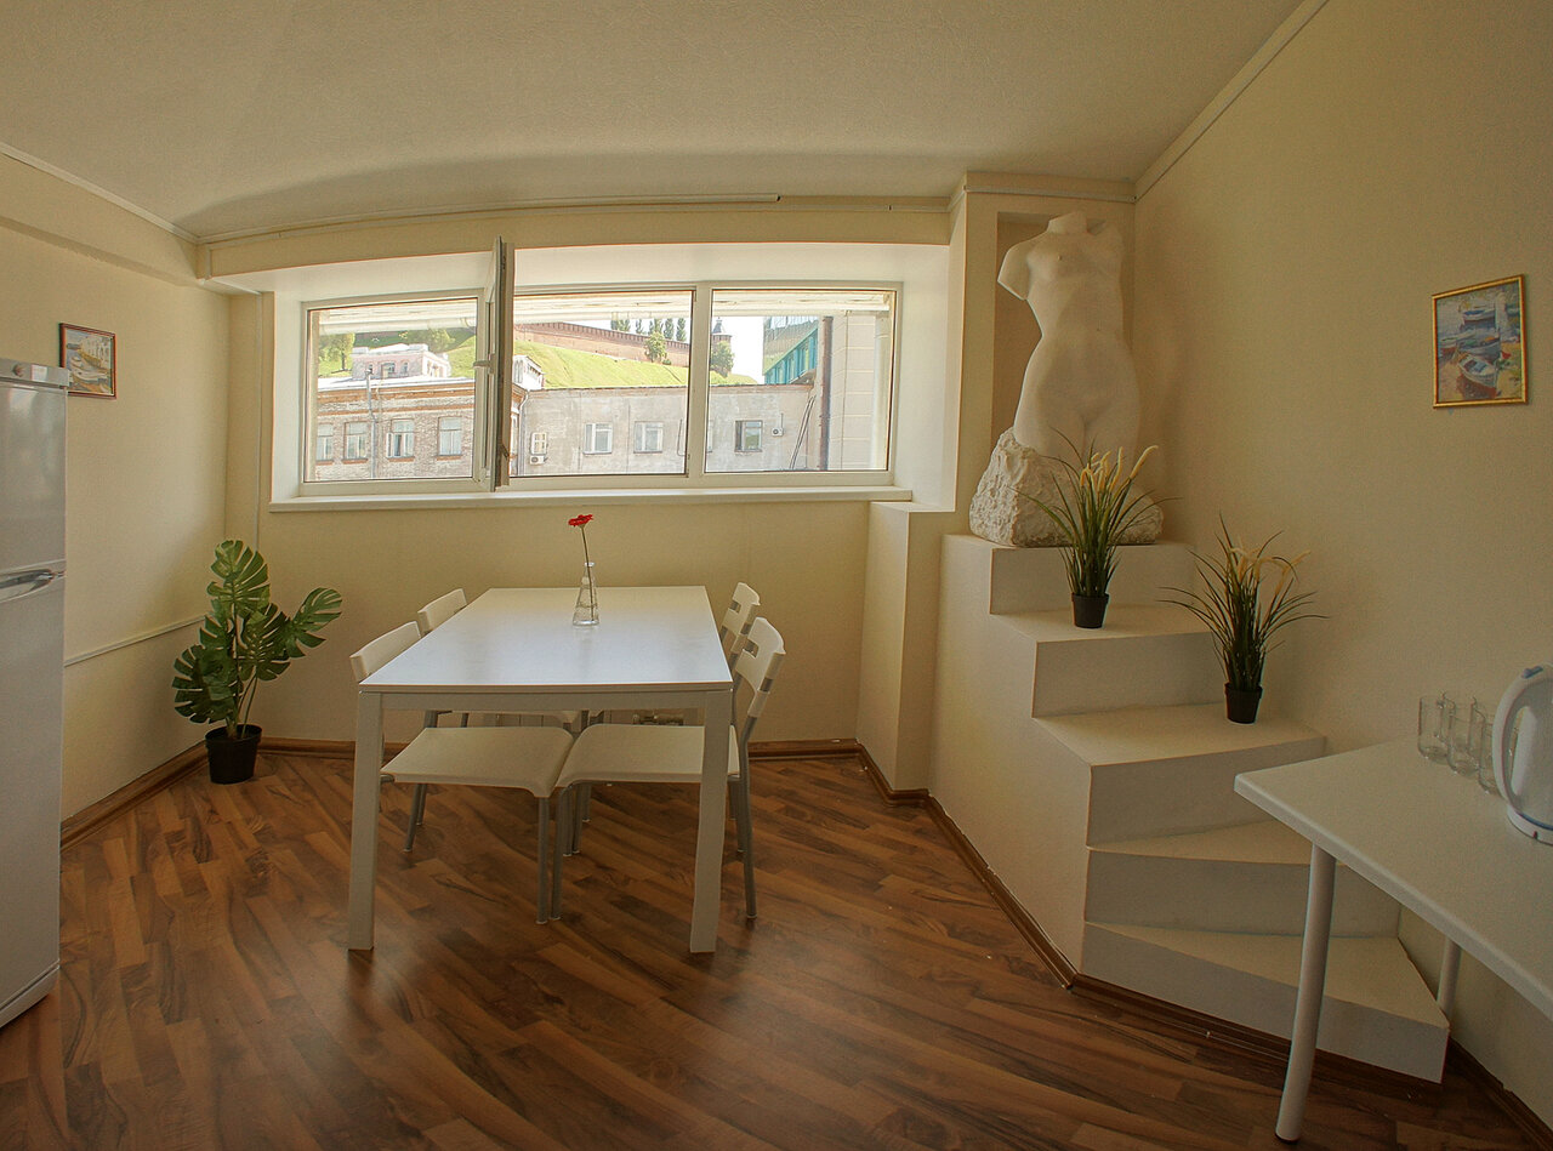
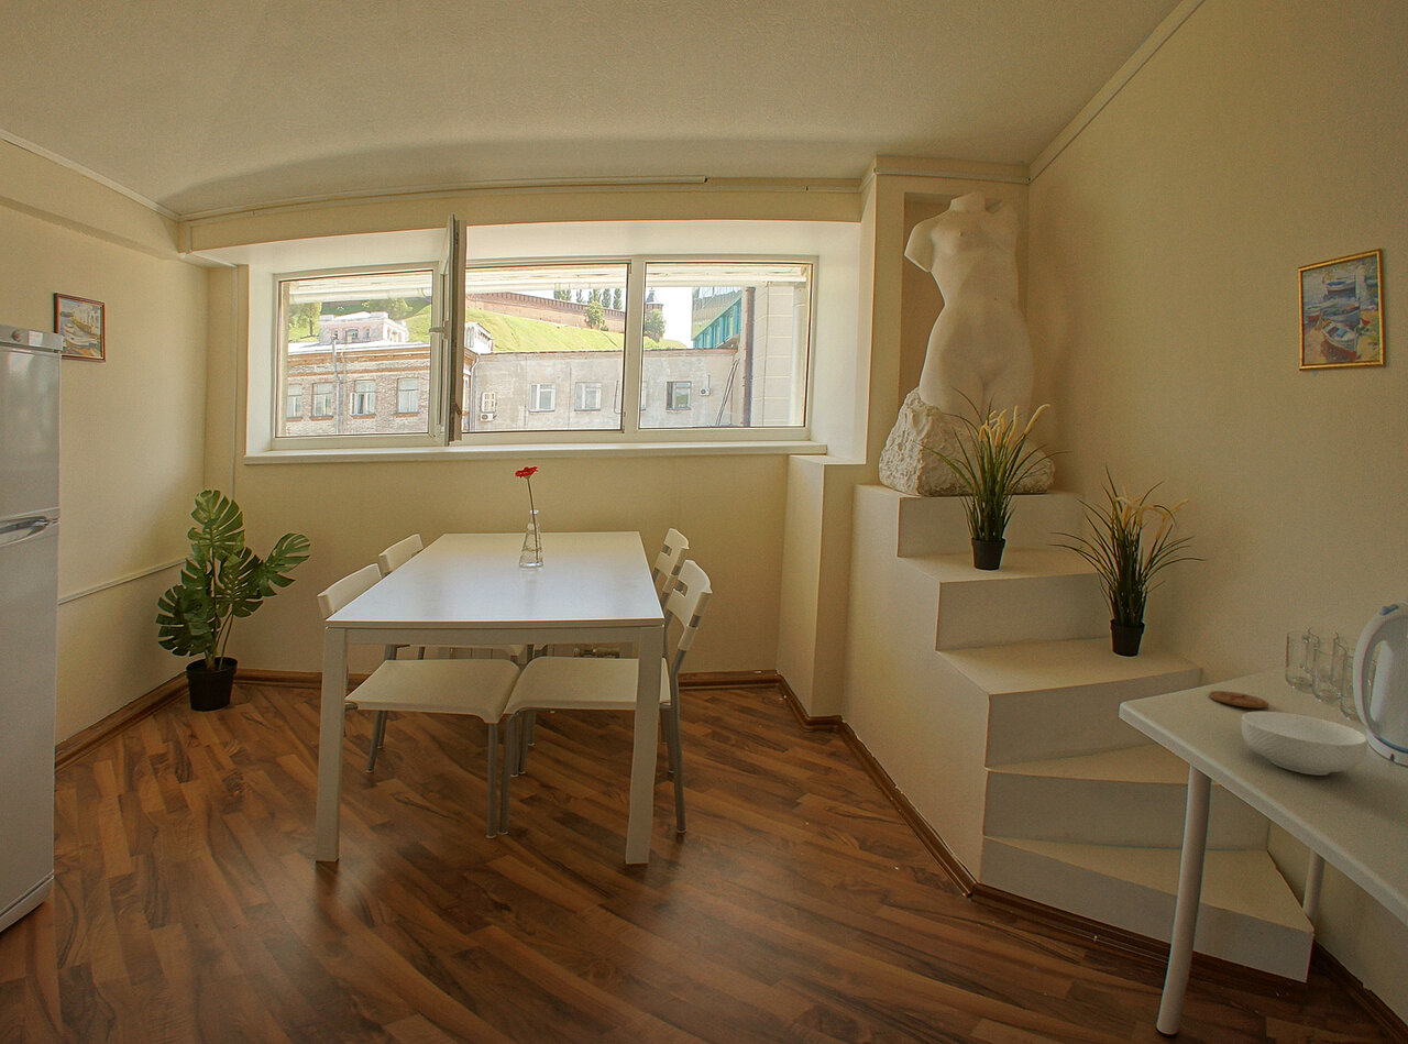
+ coaster (1238, 699)
+ cereal bowl (1300, 746)
